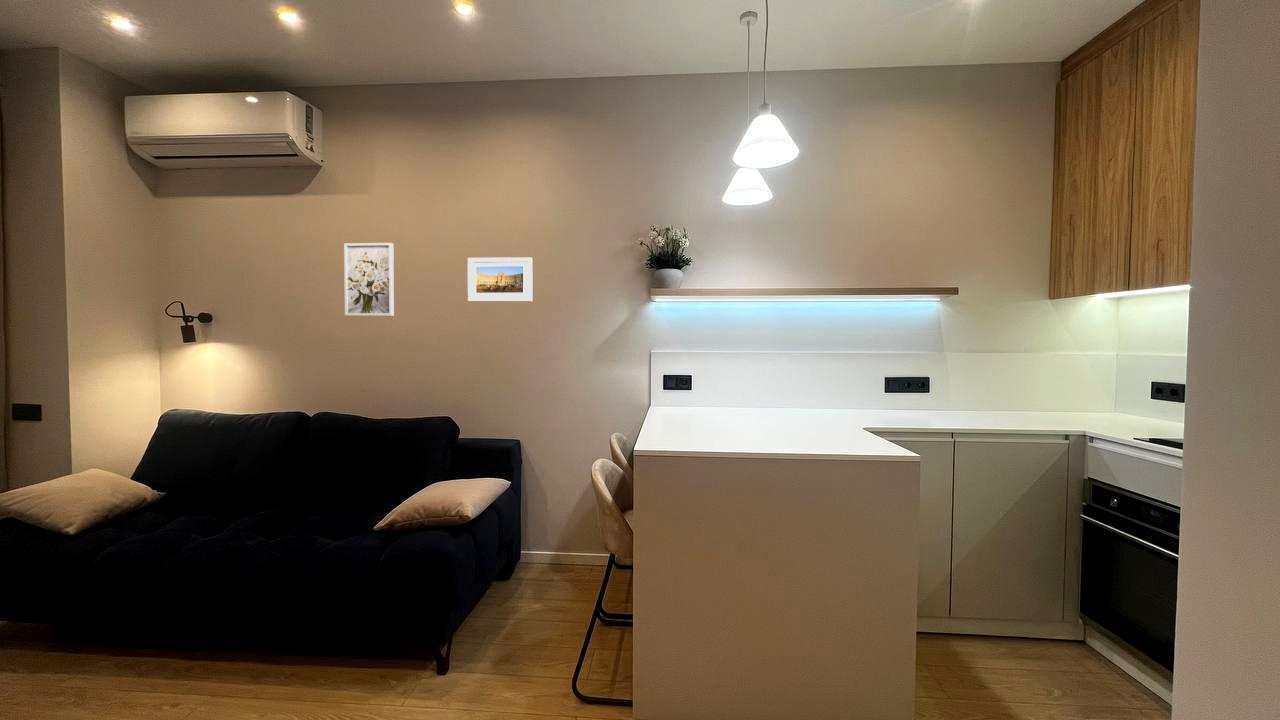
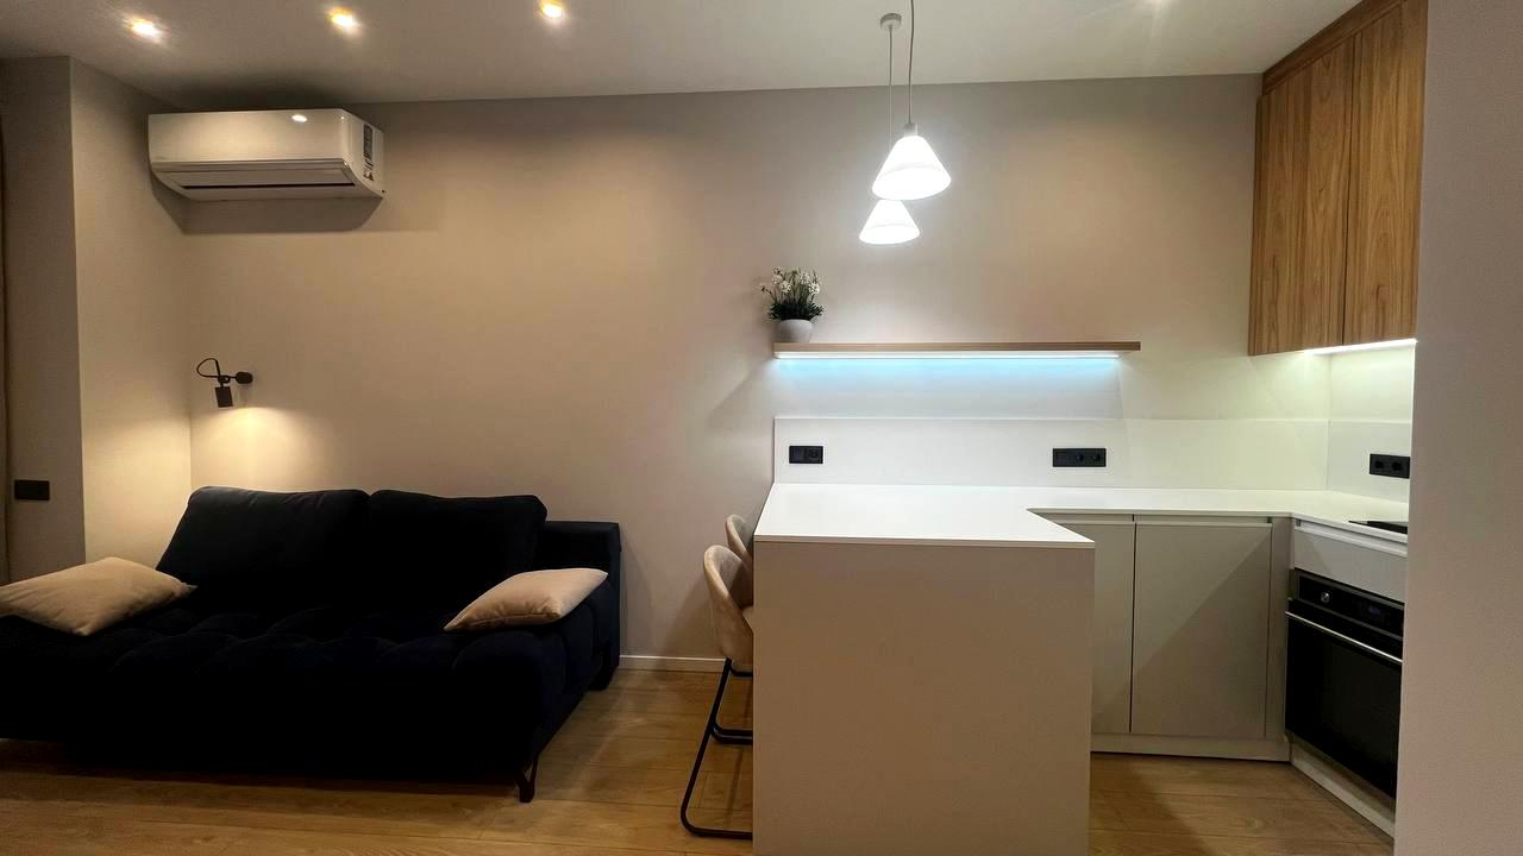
- wall art (369, 279)
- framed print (500, 279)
